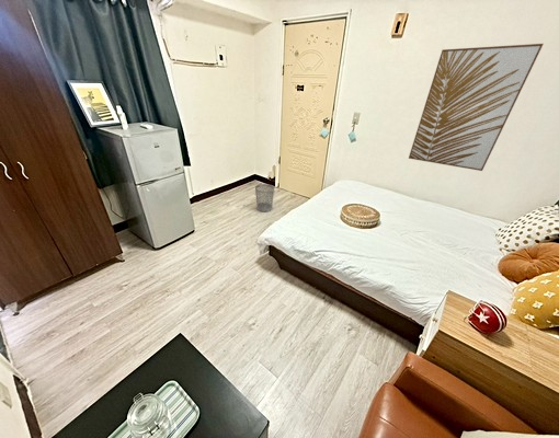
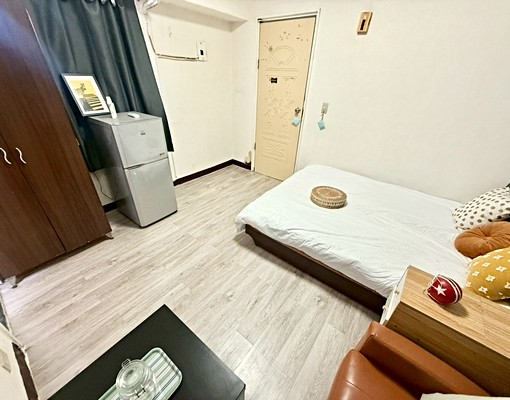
- wastebasket (264, 198)
- wall art (463, 112)
